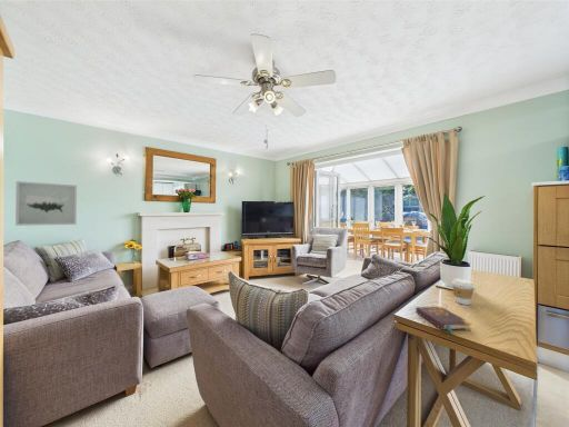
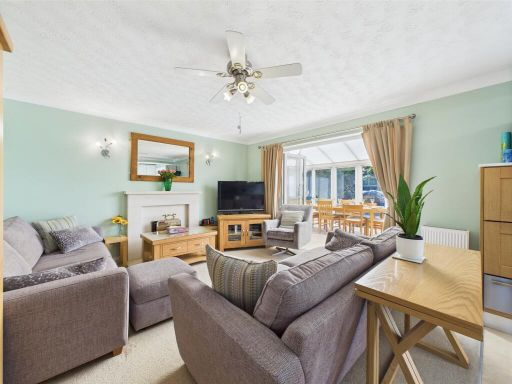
- wall art (48, 203)
- coffee cup (462, 290)
- book (441, 317)
